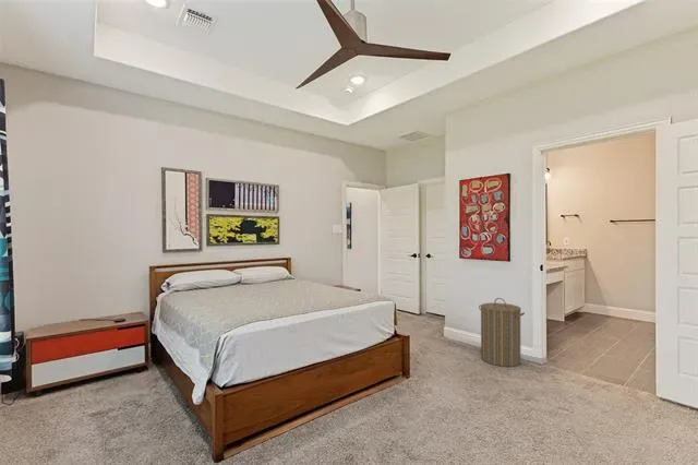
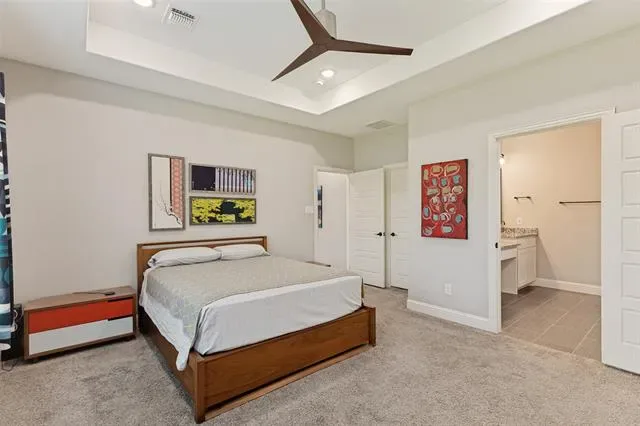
- laundry hamper (500, 329)
